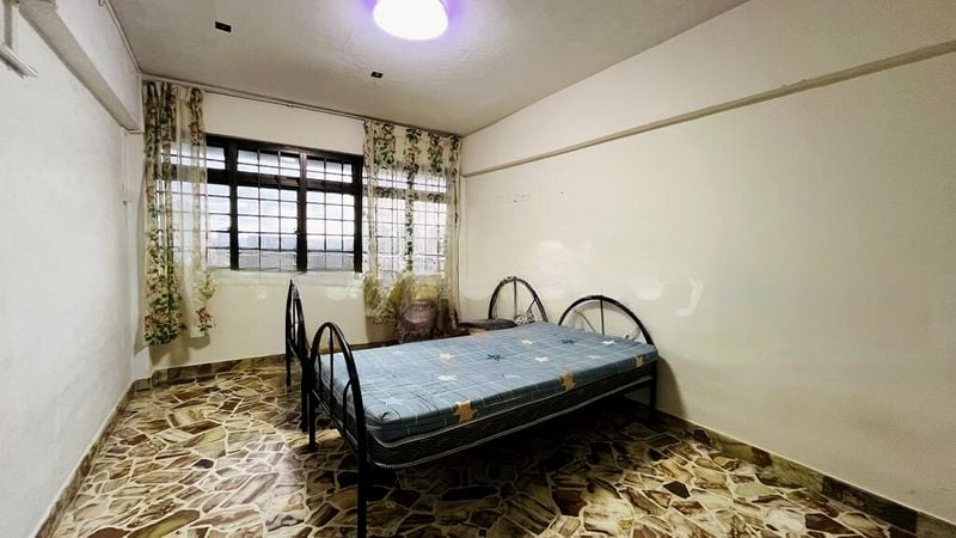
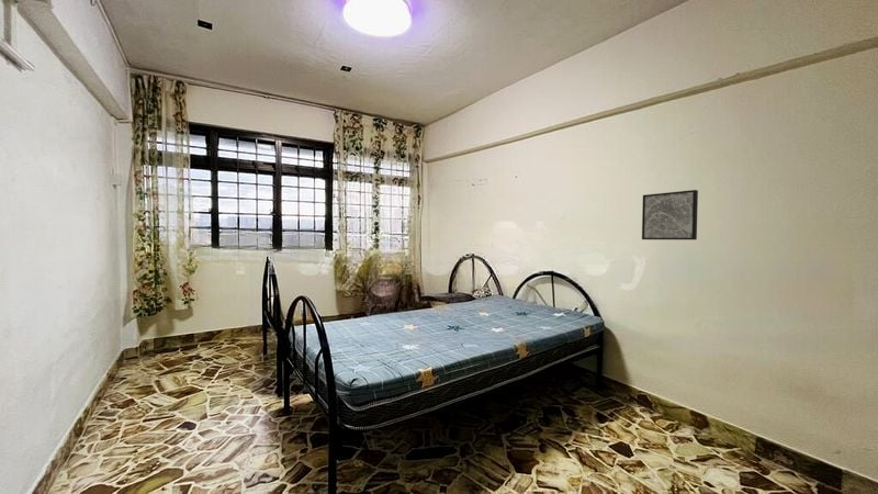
+ wall art (667, 216)
